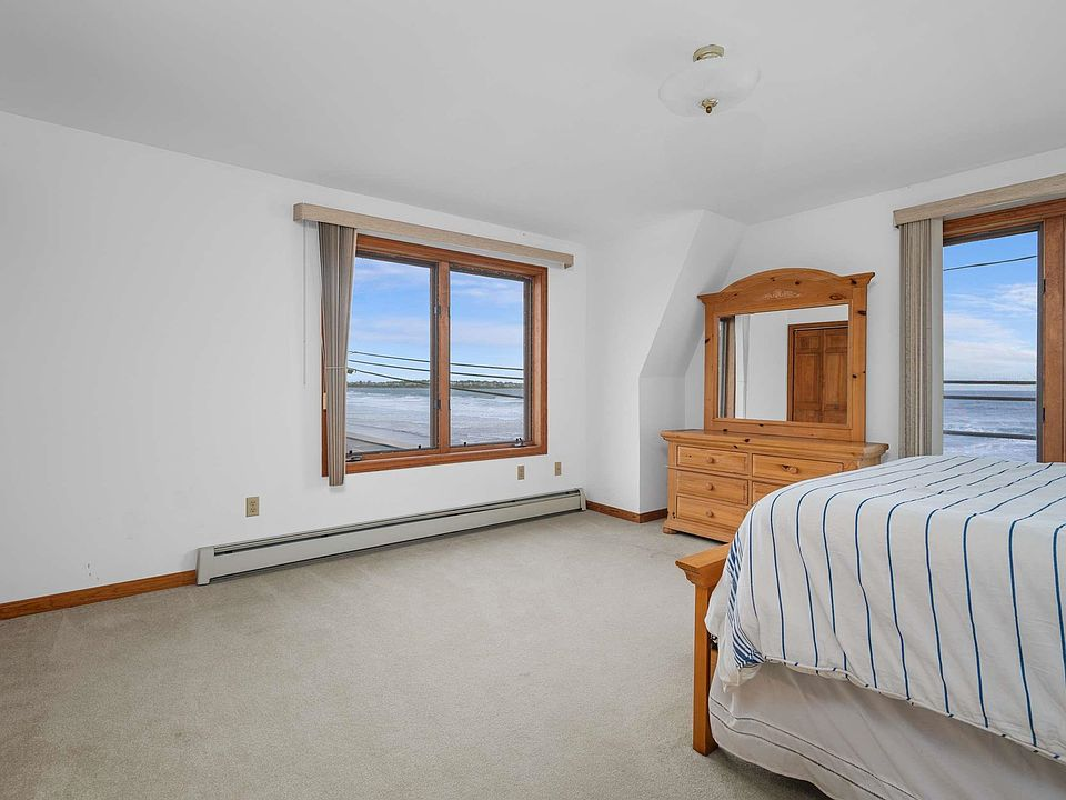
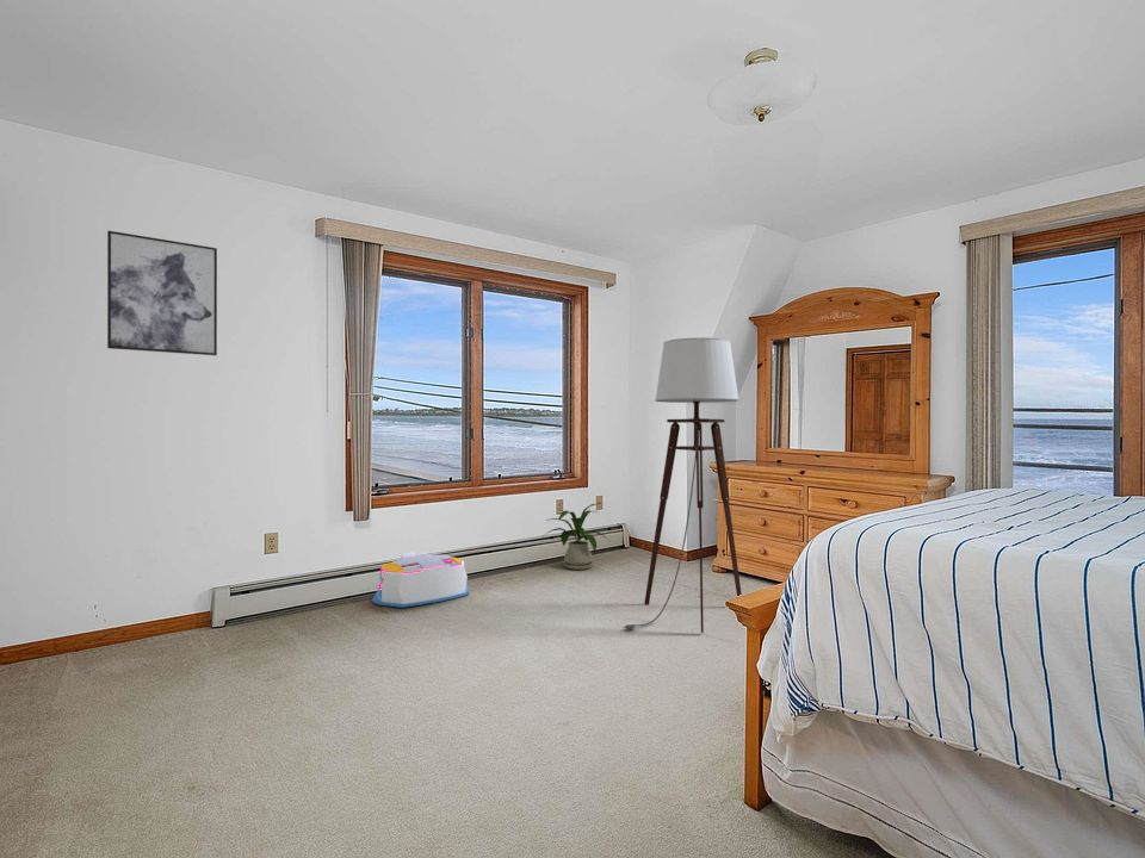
+ wall art (165, 296)
+ storage bin (421, 576)
+ house plant (575, 533)
+ floor lamp (692, 480)
